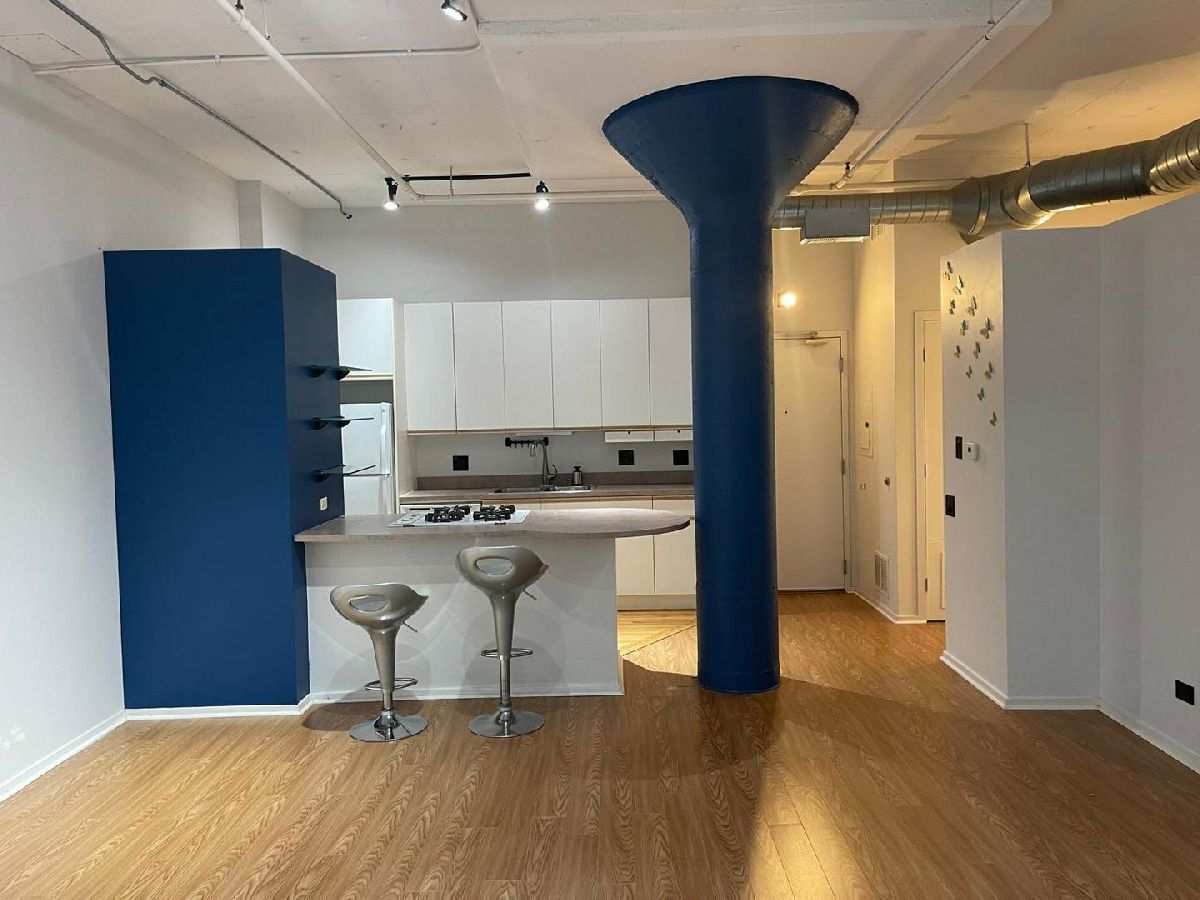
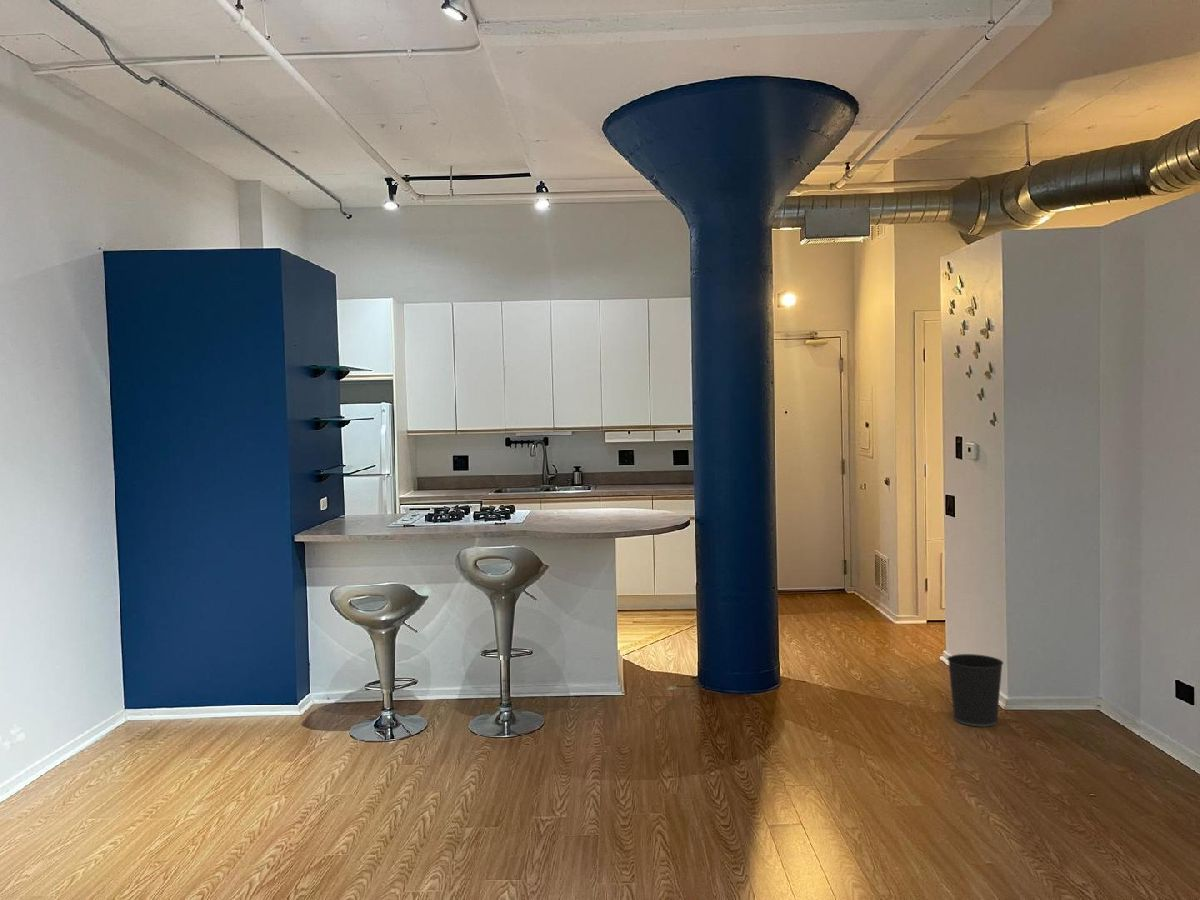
+ wastebasket (975, 690)
